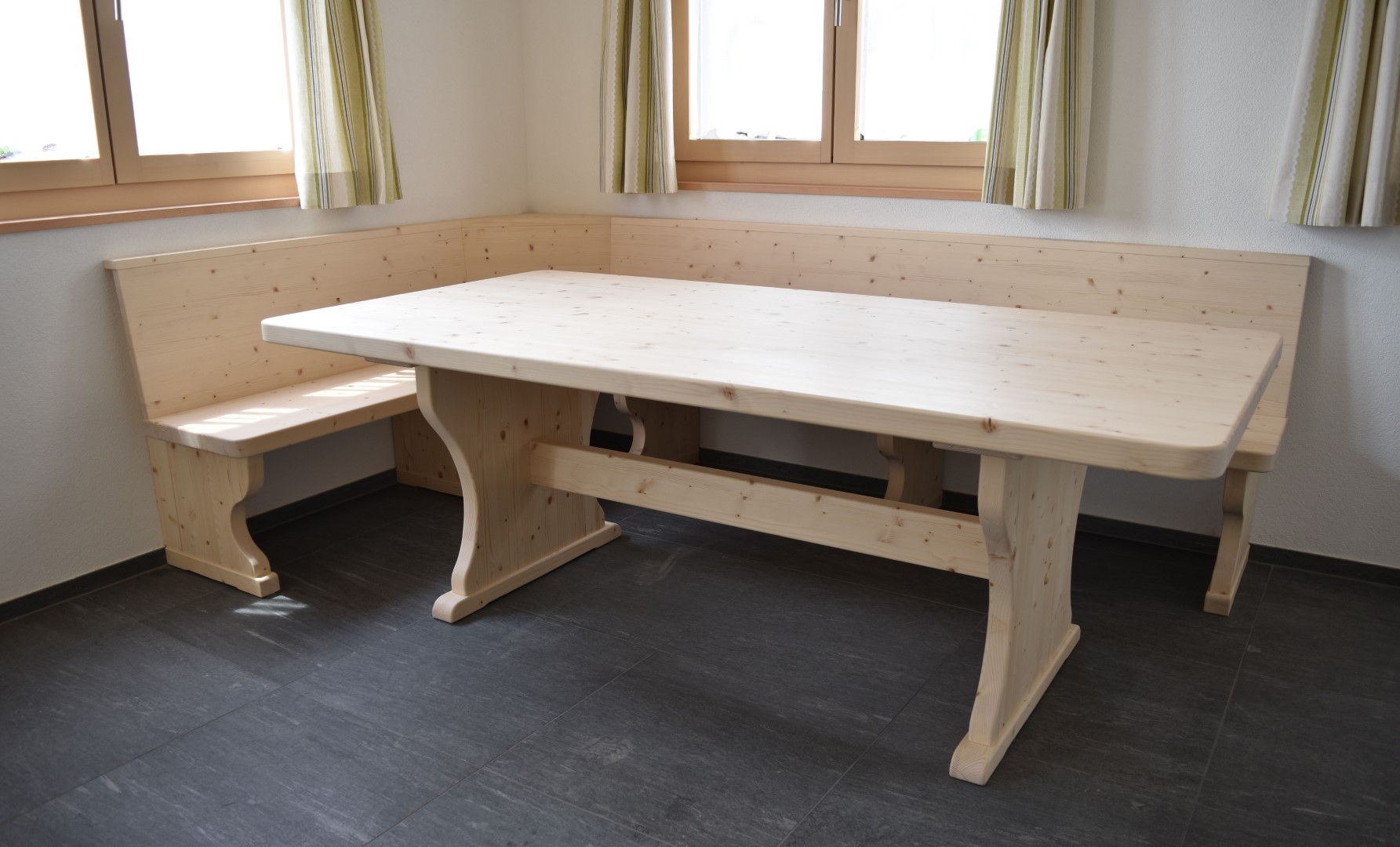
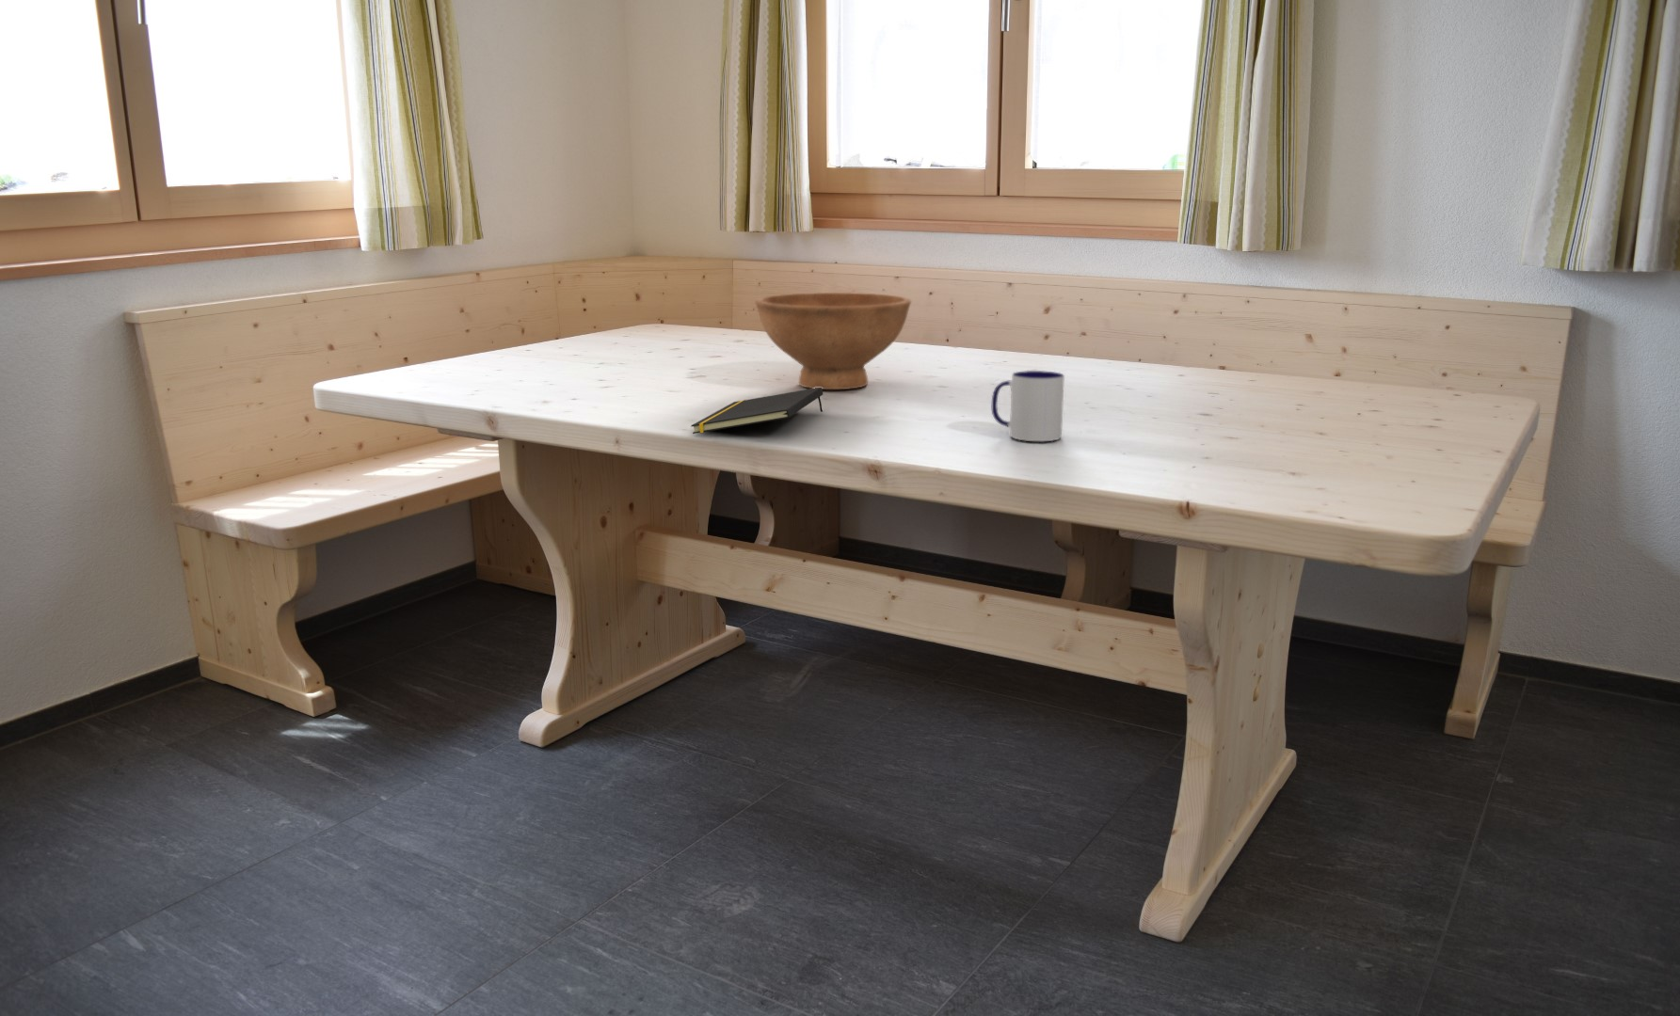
+ bowl (833, 342)
+ mug (1026, 404)
+ notepad (760, 409)
